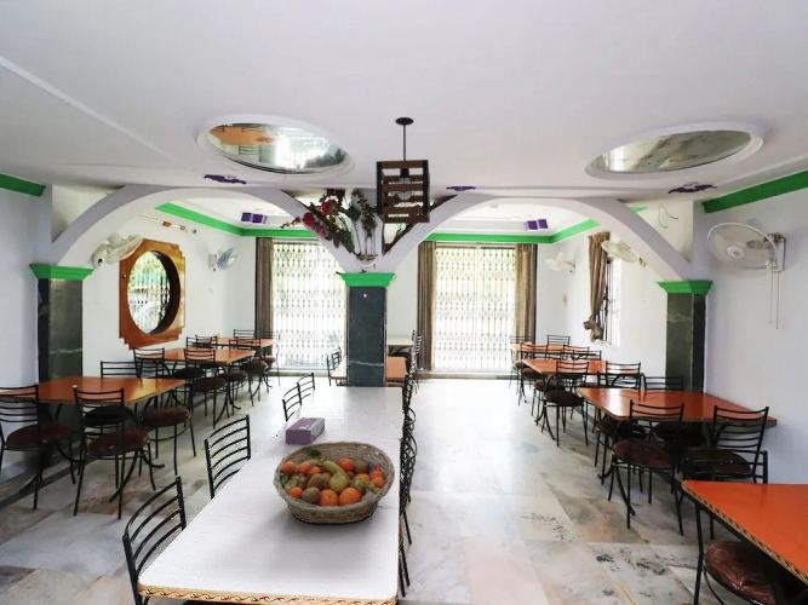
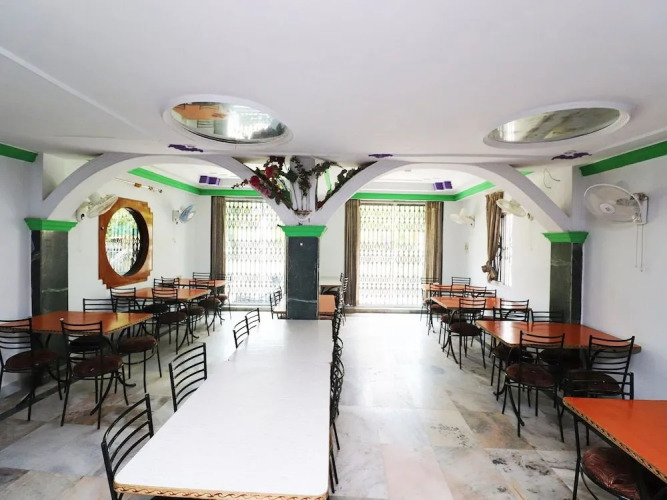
- fruit basket (334, 480)
- tissue box (305, 430)
- pendant light (405, 169)
